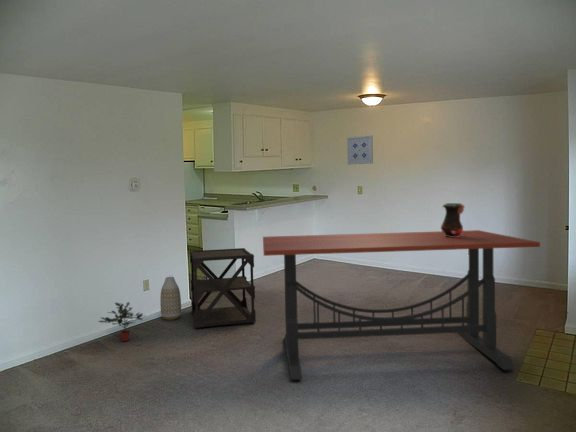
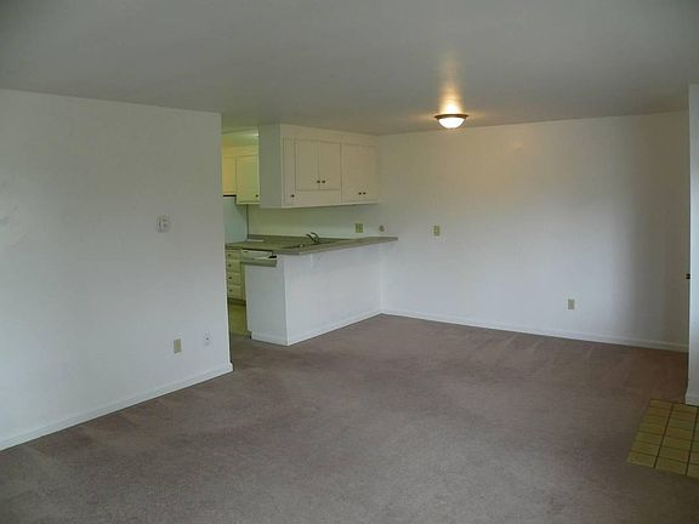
- potted plant (124, 319)
- vase (451, 219)
- wall art (359, 150)
- vase (170, 297)
- storage shelf (221, 285)
- dining table (386, 309)
